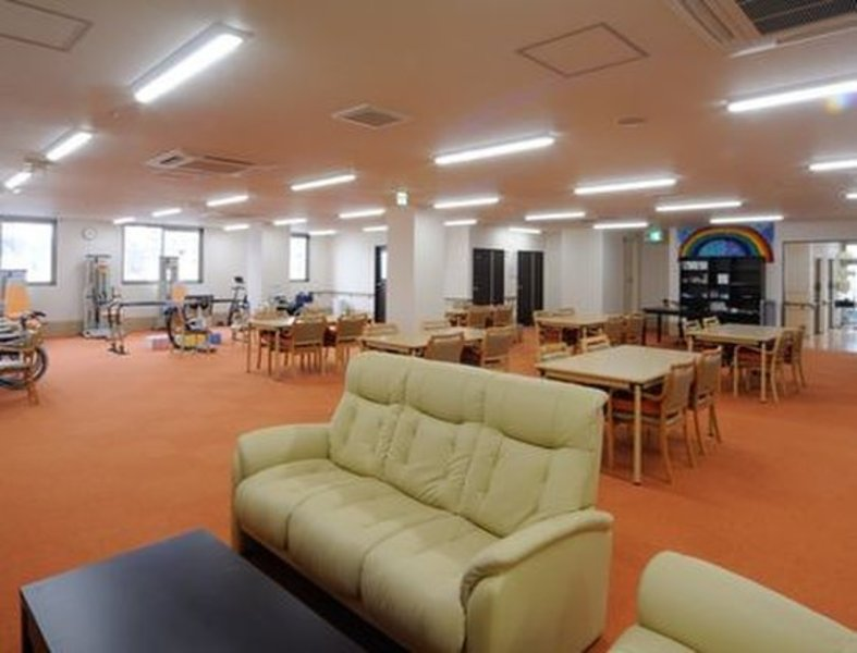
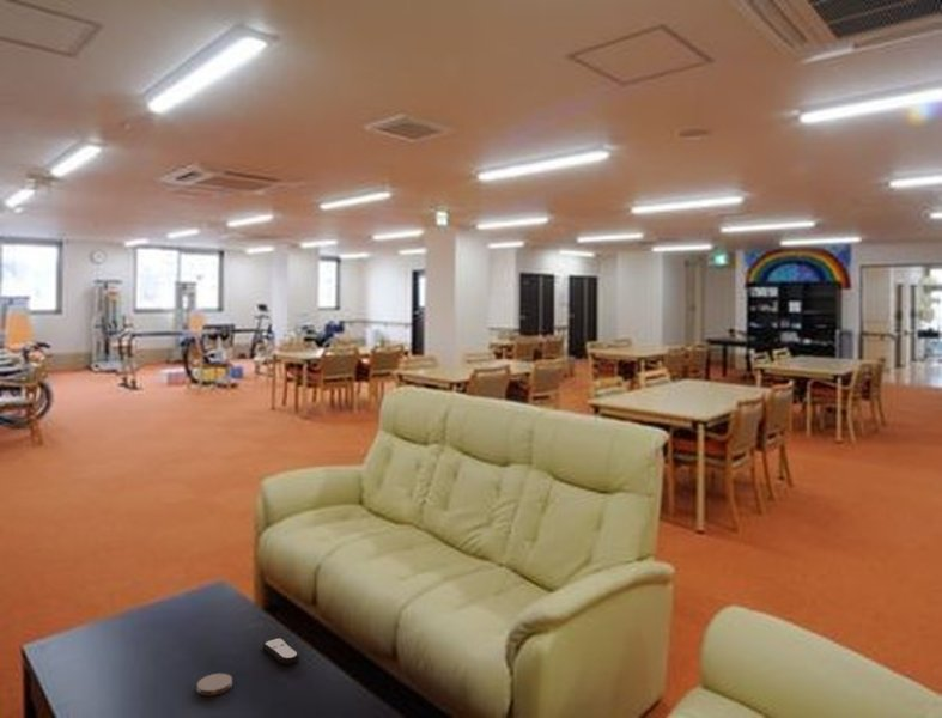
+ coaster (214, 683)
+ remote control (281, 650)
